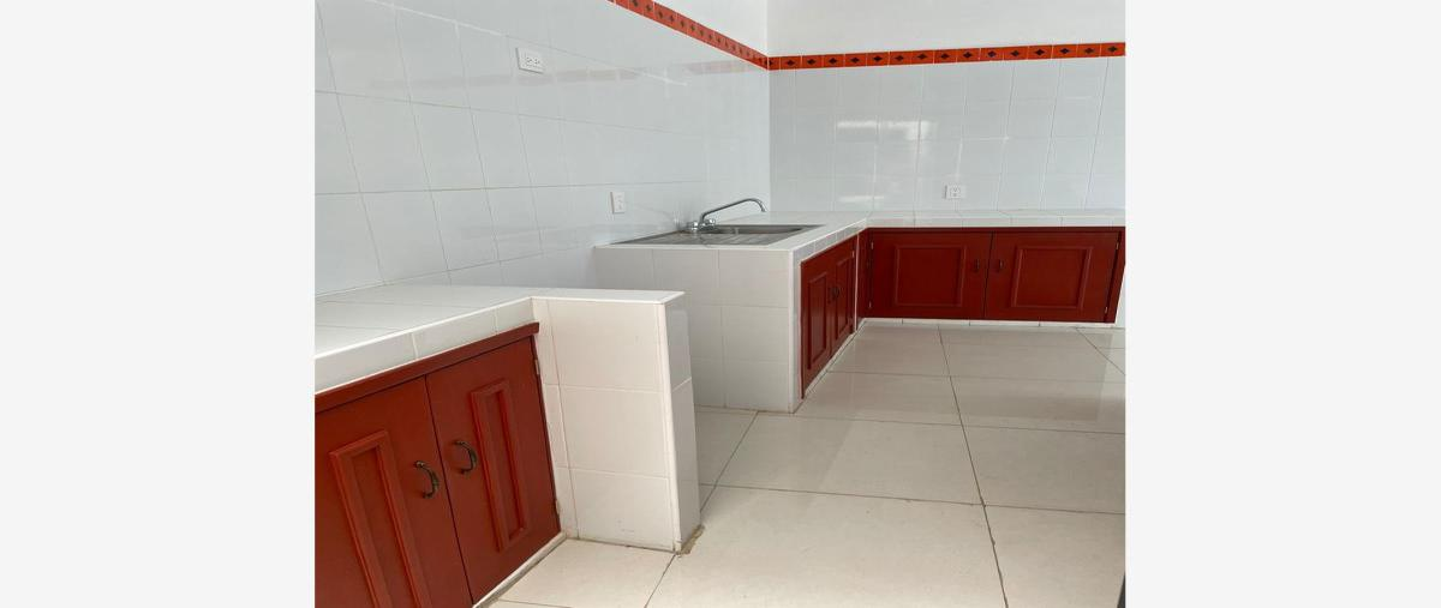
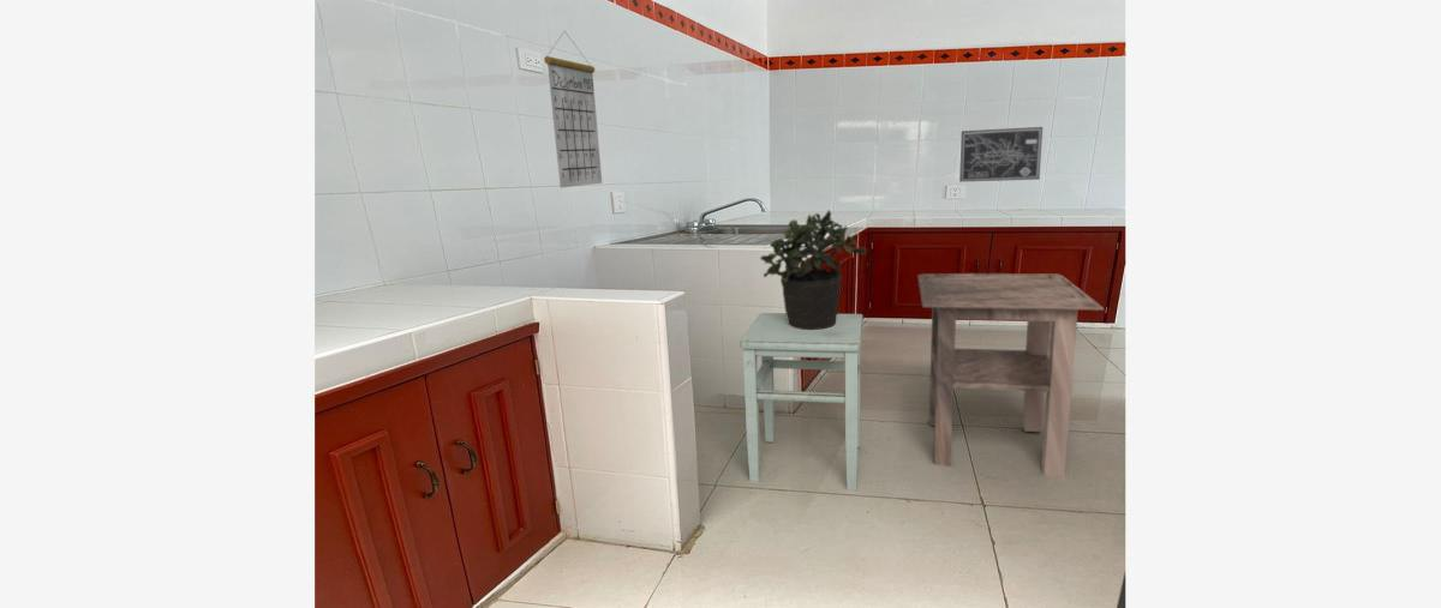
+ potted plant (815, 267)
+ stool (806, 396)
+ wall art (999, 155)
+ calendar (574, 109)
+ side table (993, 367)
